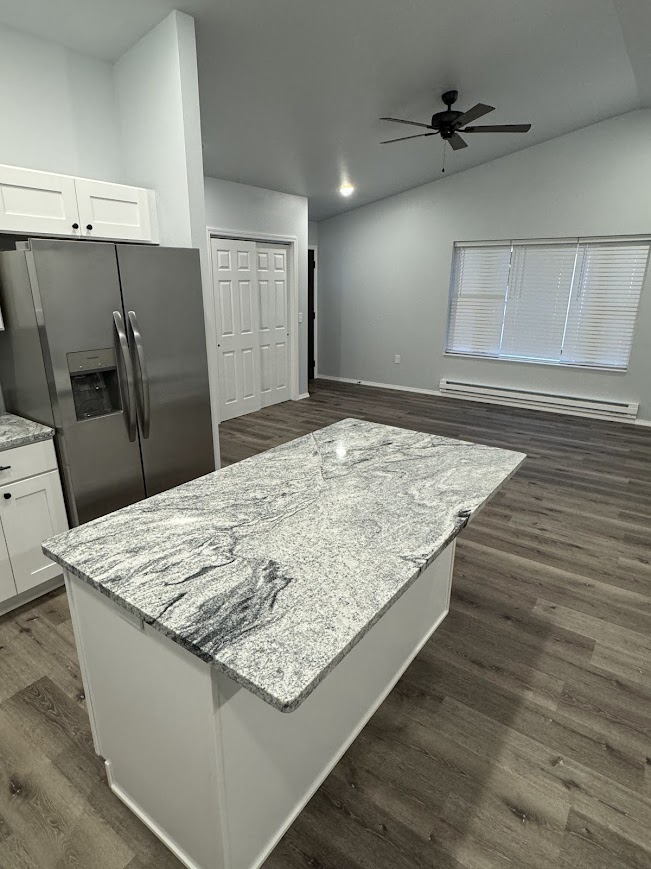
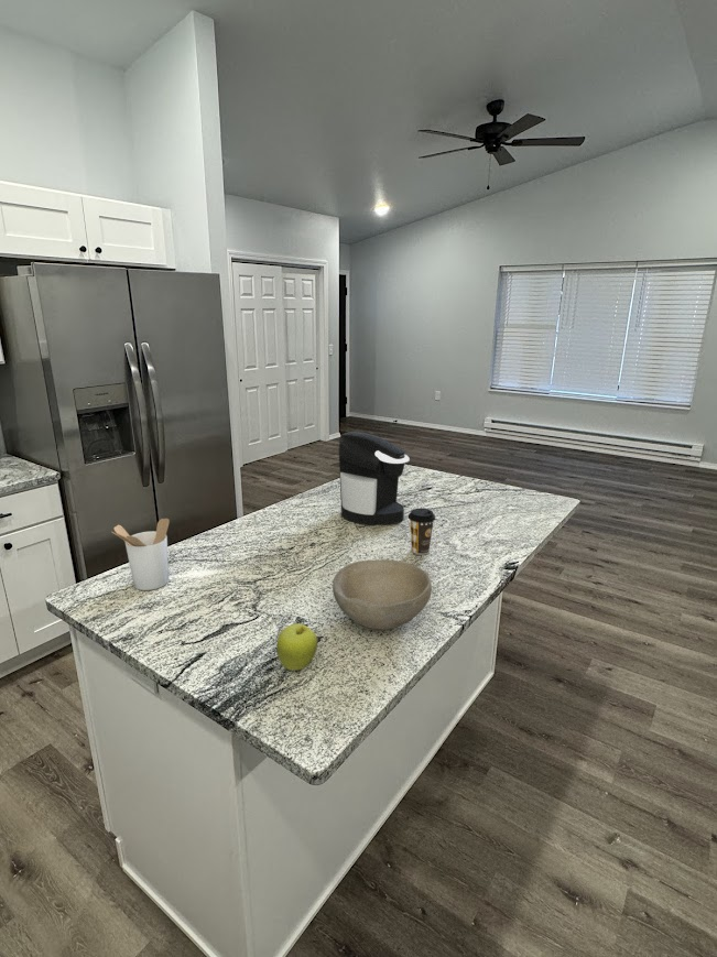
+ utensil holder (141, 554)
+ coffee cup (421, 531)
+ coffee maker (374, 476)
+ fruit (297, 646)
+ bowl (380, 598)
